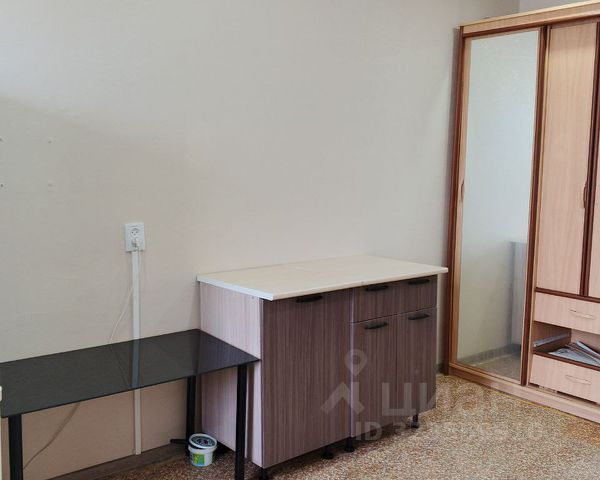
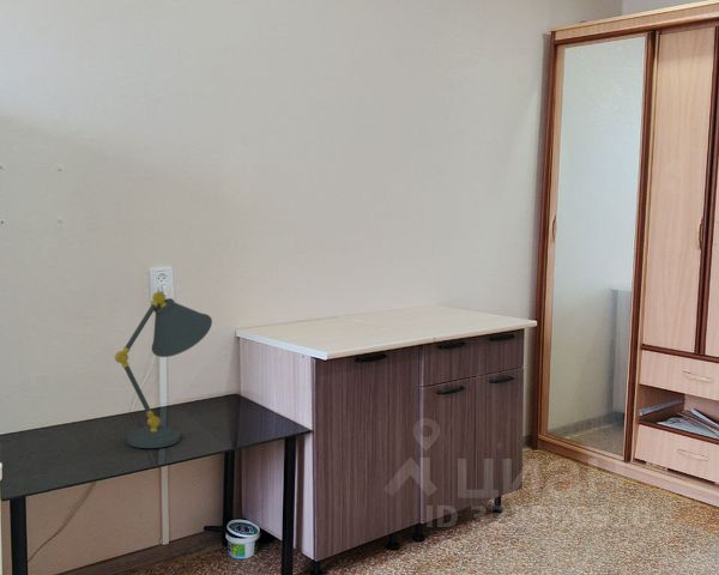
+ desk lamp (162, 356)
